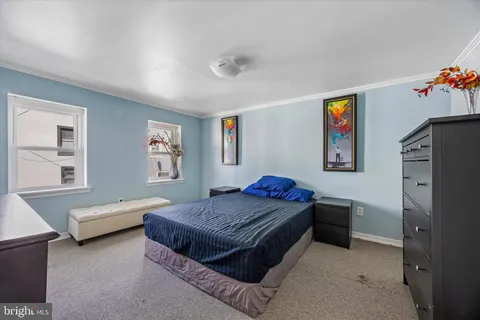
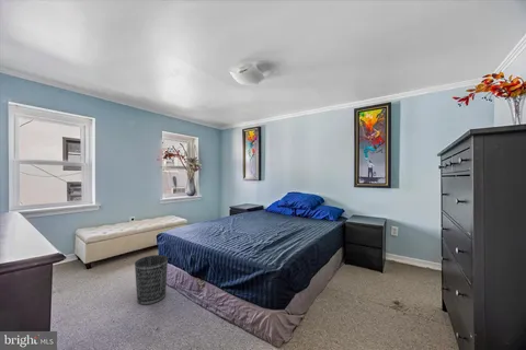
+ wastebasket (151, 278)
